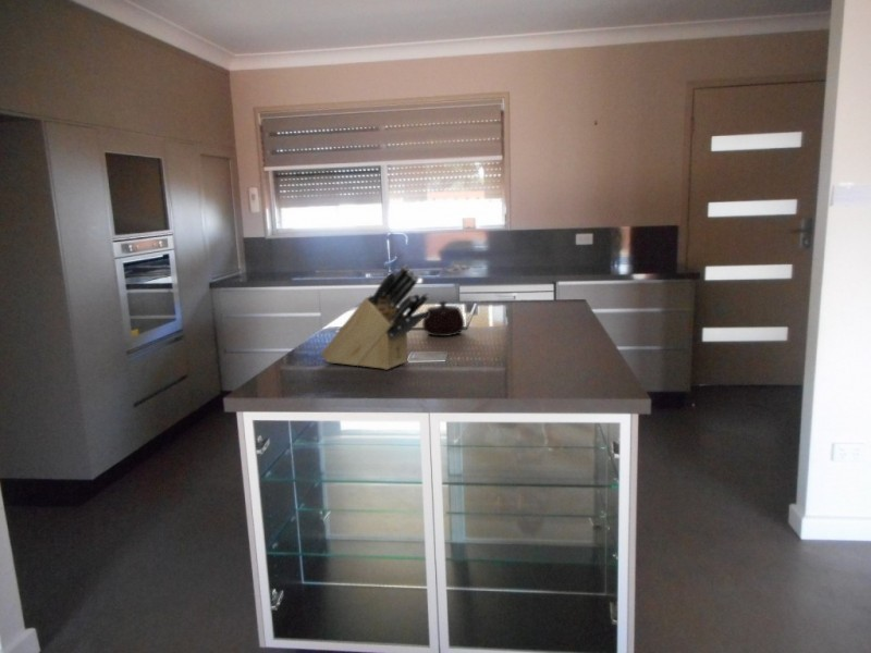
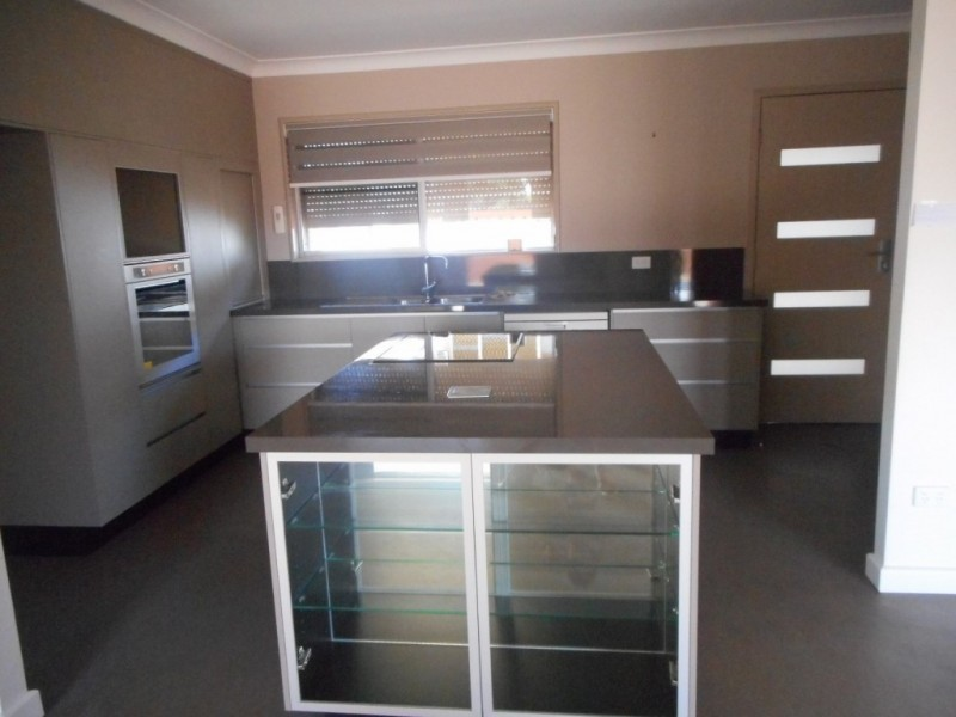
- teapot (443, 318)
- knife block (373, 315)
